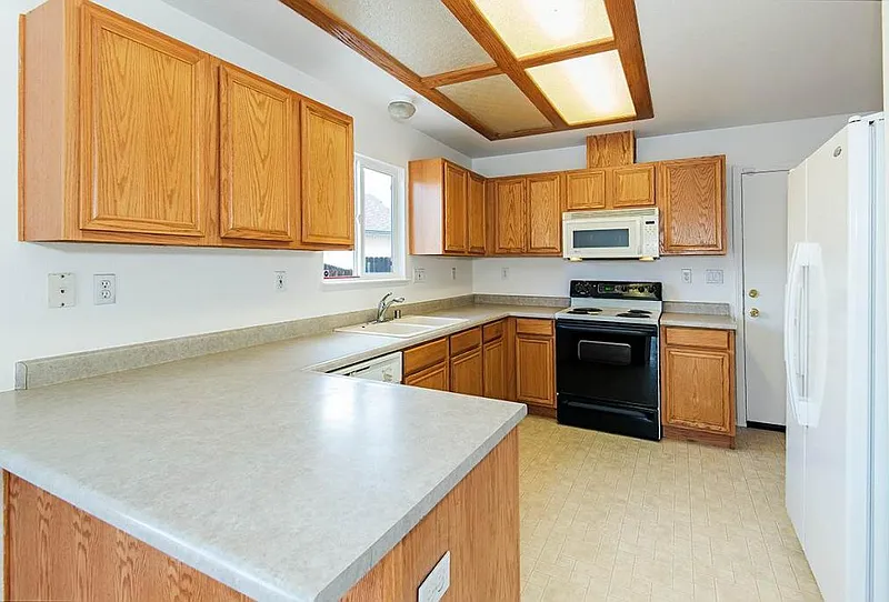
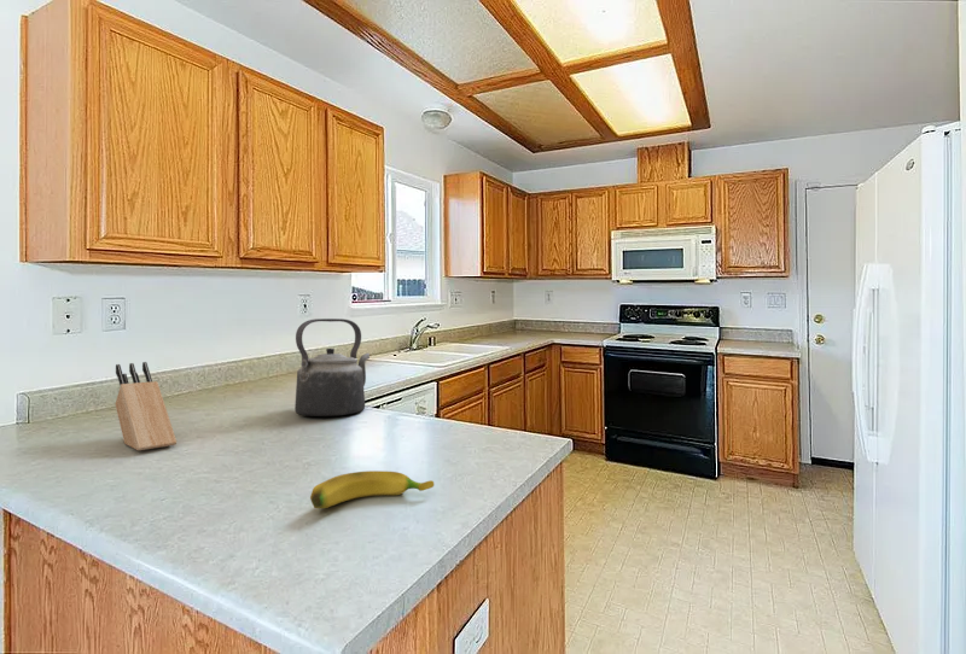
+ knife block (142, 402)
+ banana (369, 490)
+ kettle (336, 364)
